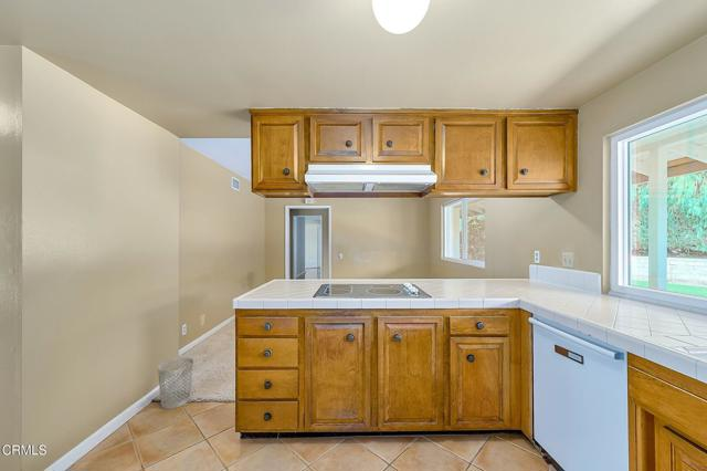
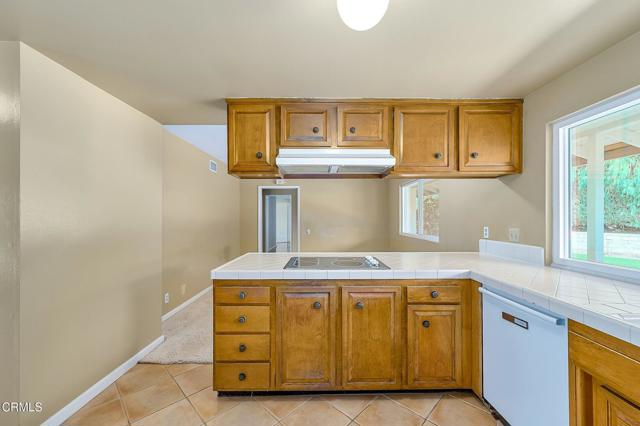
- wastebasket (175, 383)
